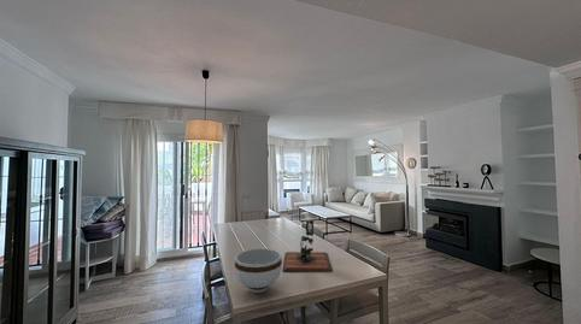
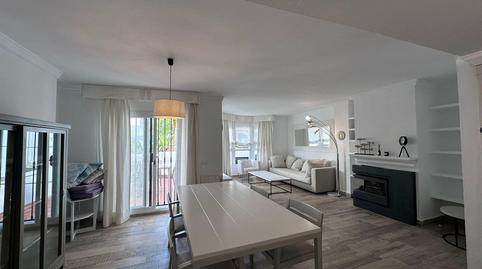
- bowl (258, 271)
- plant (306, 240)
